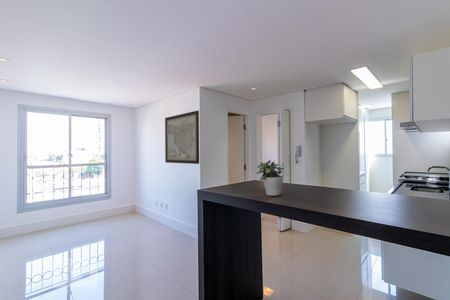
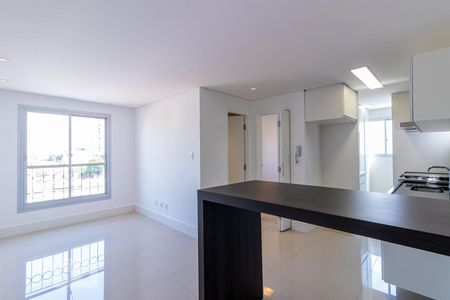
- potted plant (268, 176)
- wall art (180, 138)
